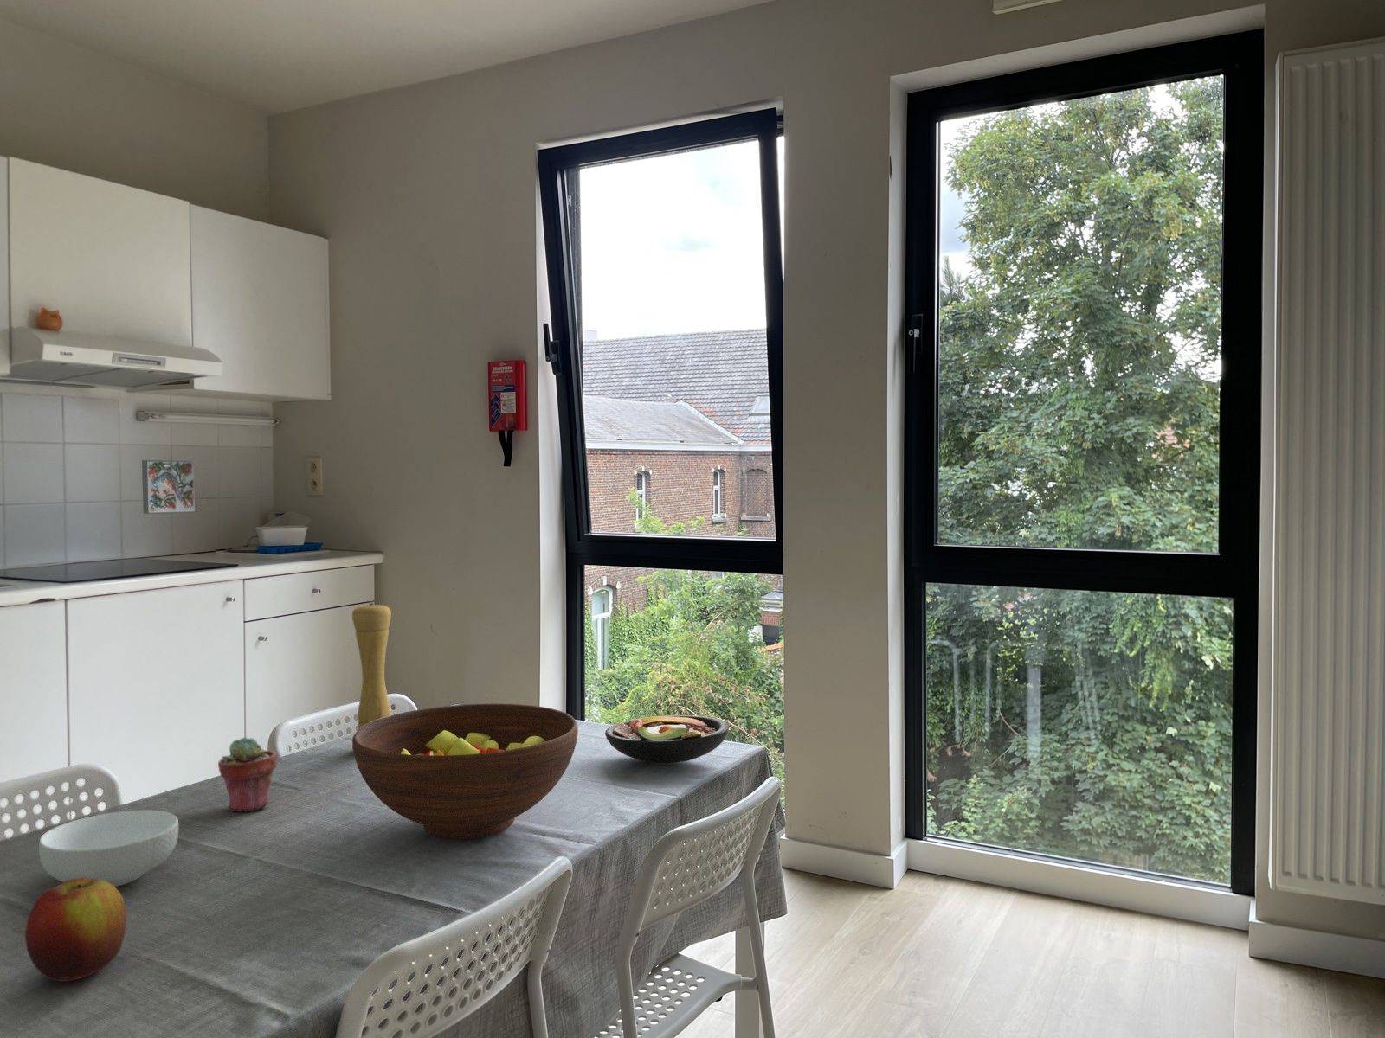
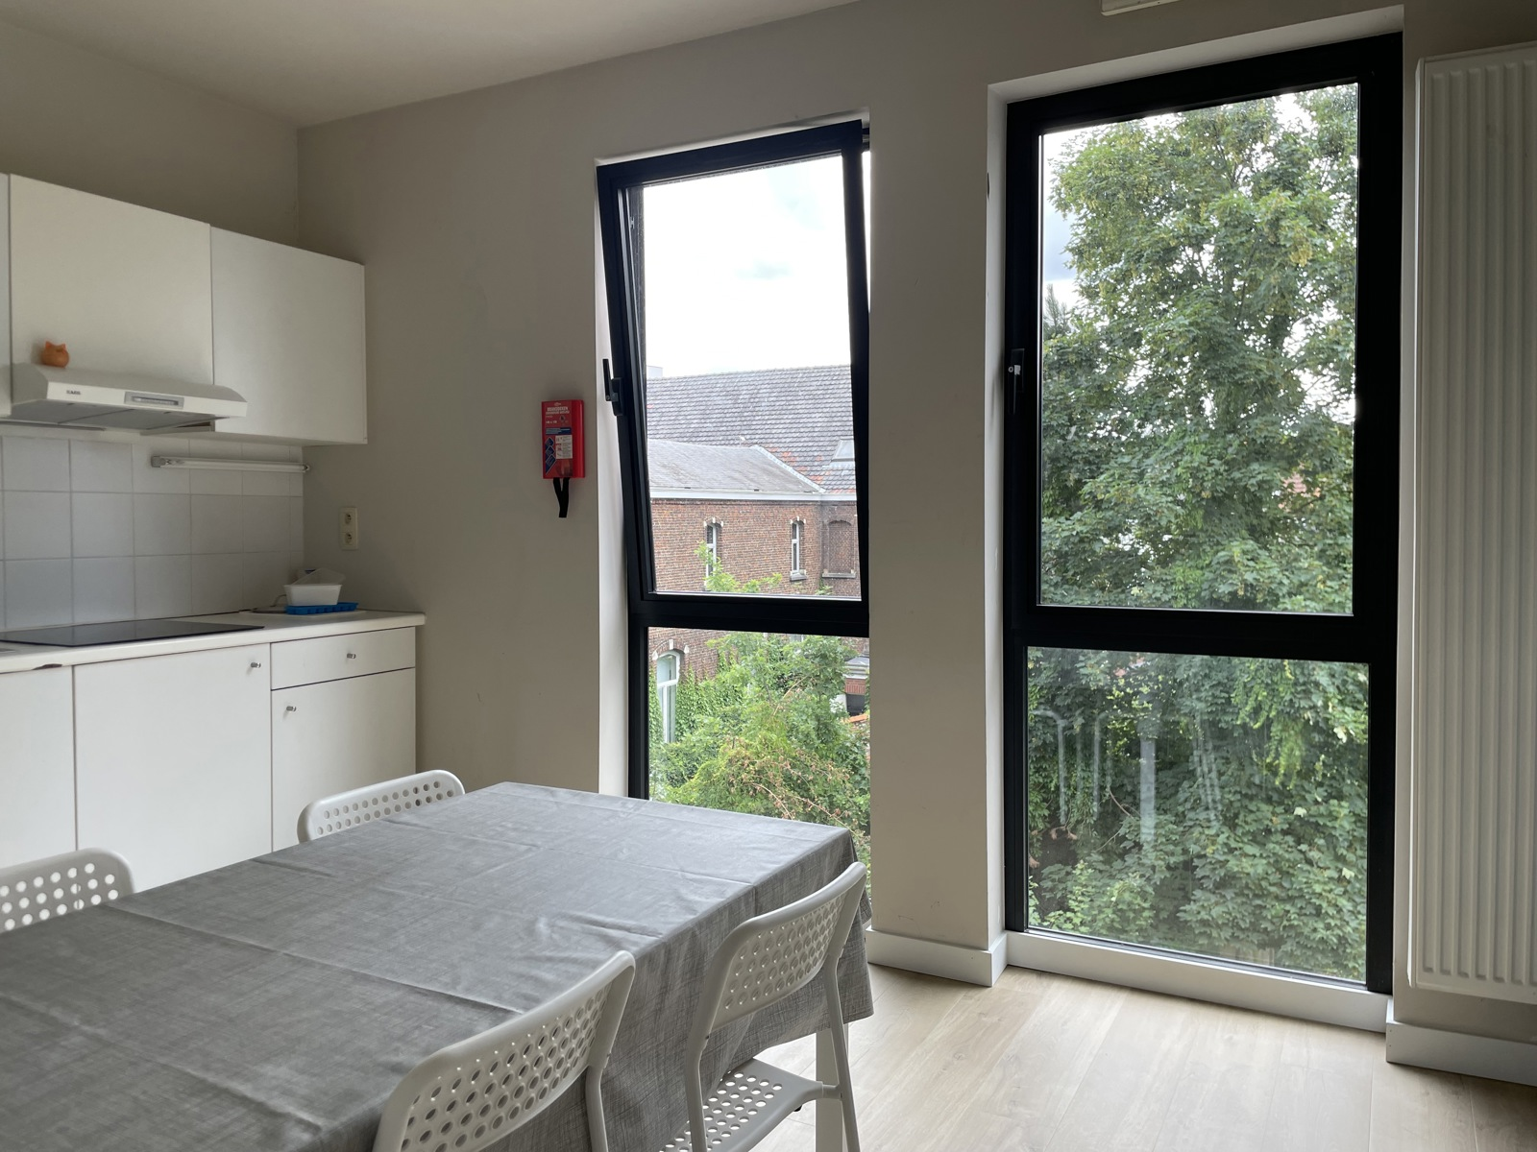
- cereal bowl (111, 853)
- fruit bowl (468, 776)
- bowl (666, 740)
- apple (76, 928)
- potted succulent (248, 771)
- pepper mill (372, 676)
- decorative tile (169, 486)
